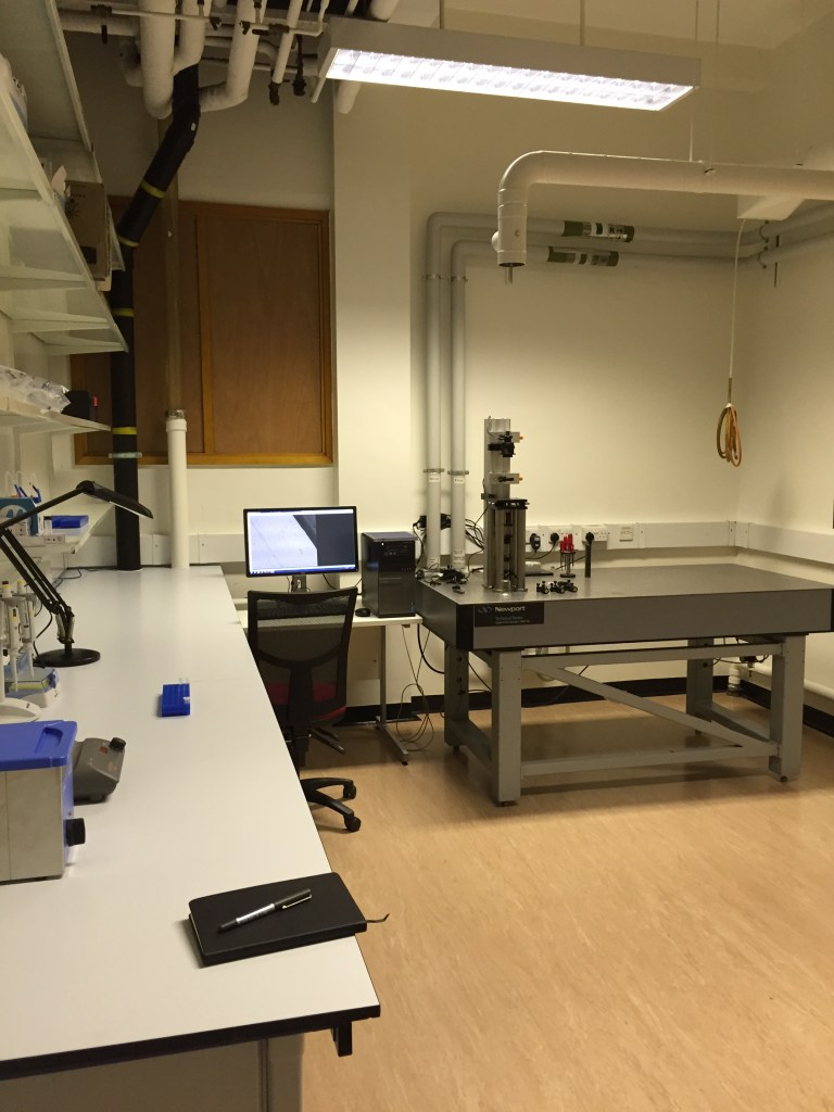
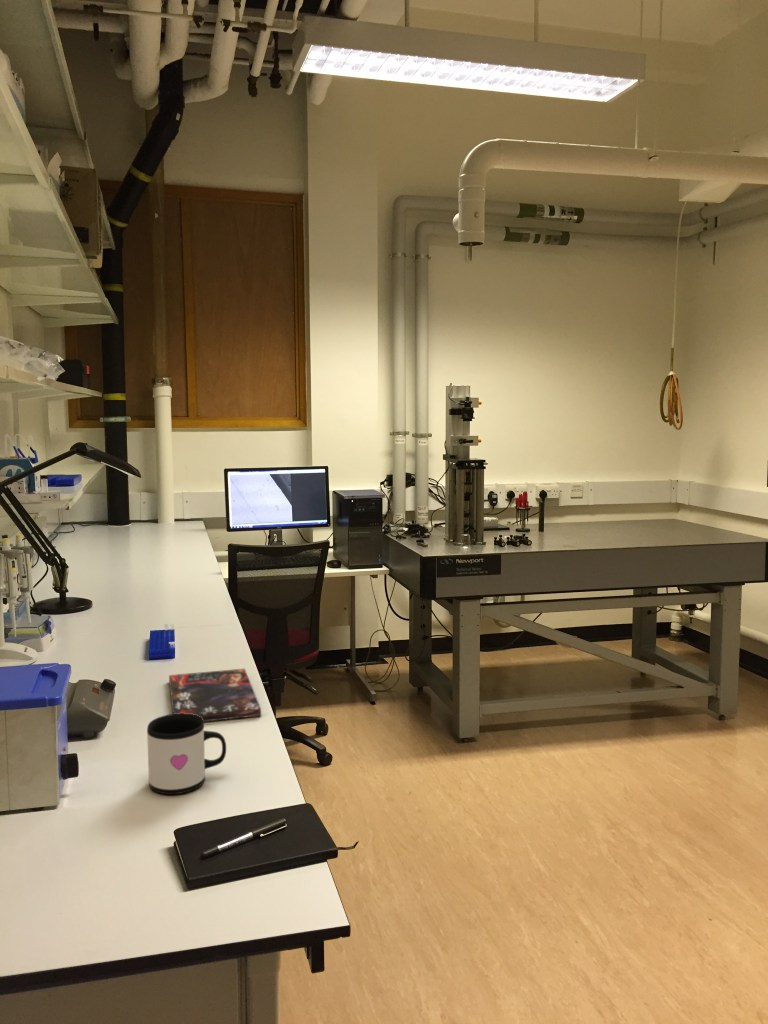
+ book (212, 694)
+ mug (187, 751)
